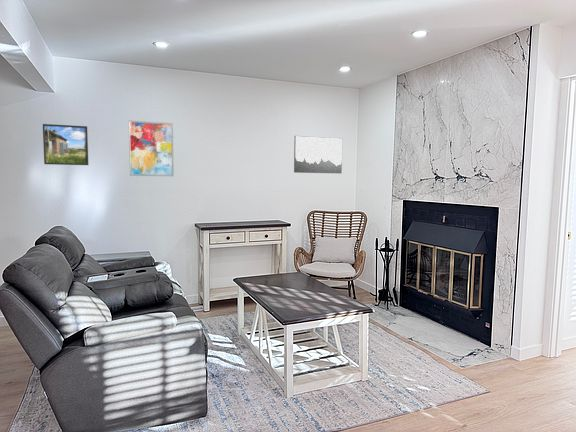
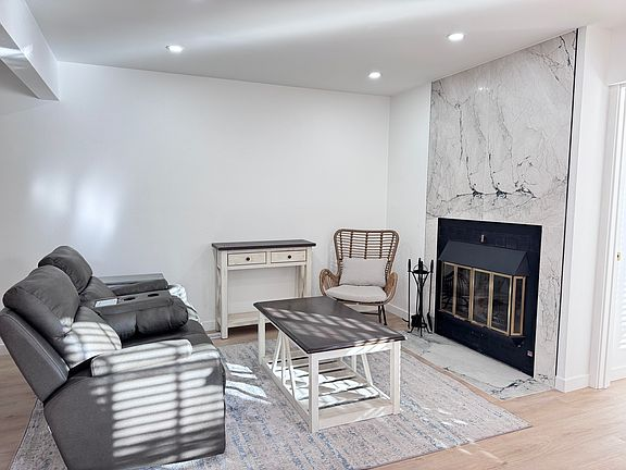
- wall art (318, 155)
- wall art (151, 149)
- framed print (66, 145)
